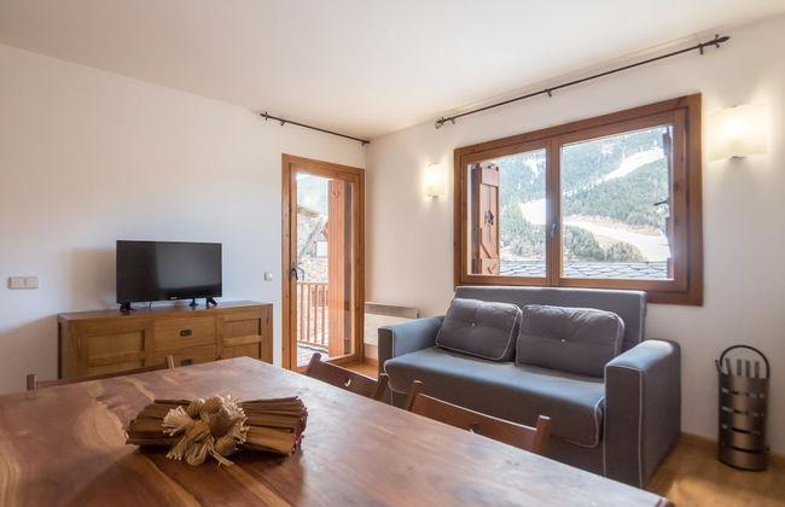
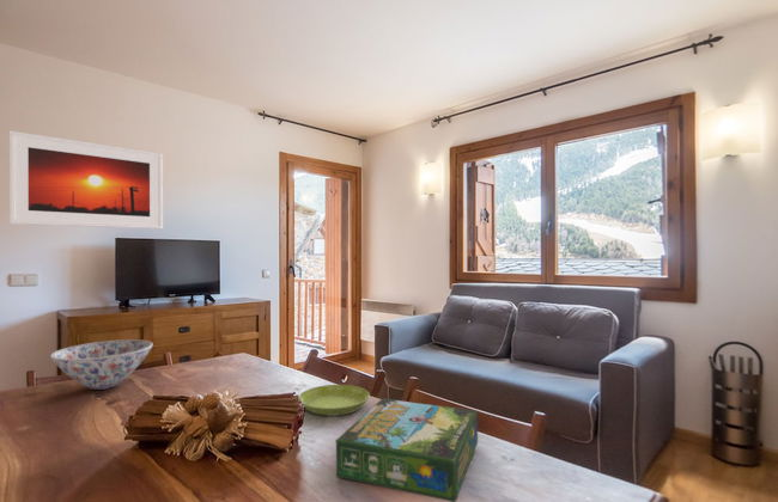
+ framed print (93, 184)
+ board game (412, 441)
+ bowl (104, 367)
+ saucer (334, 400)
